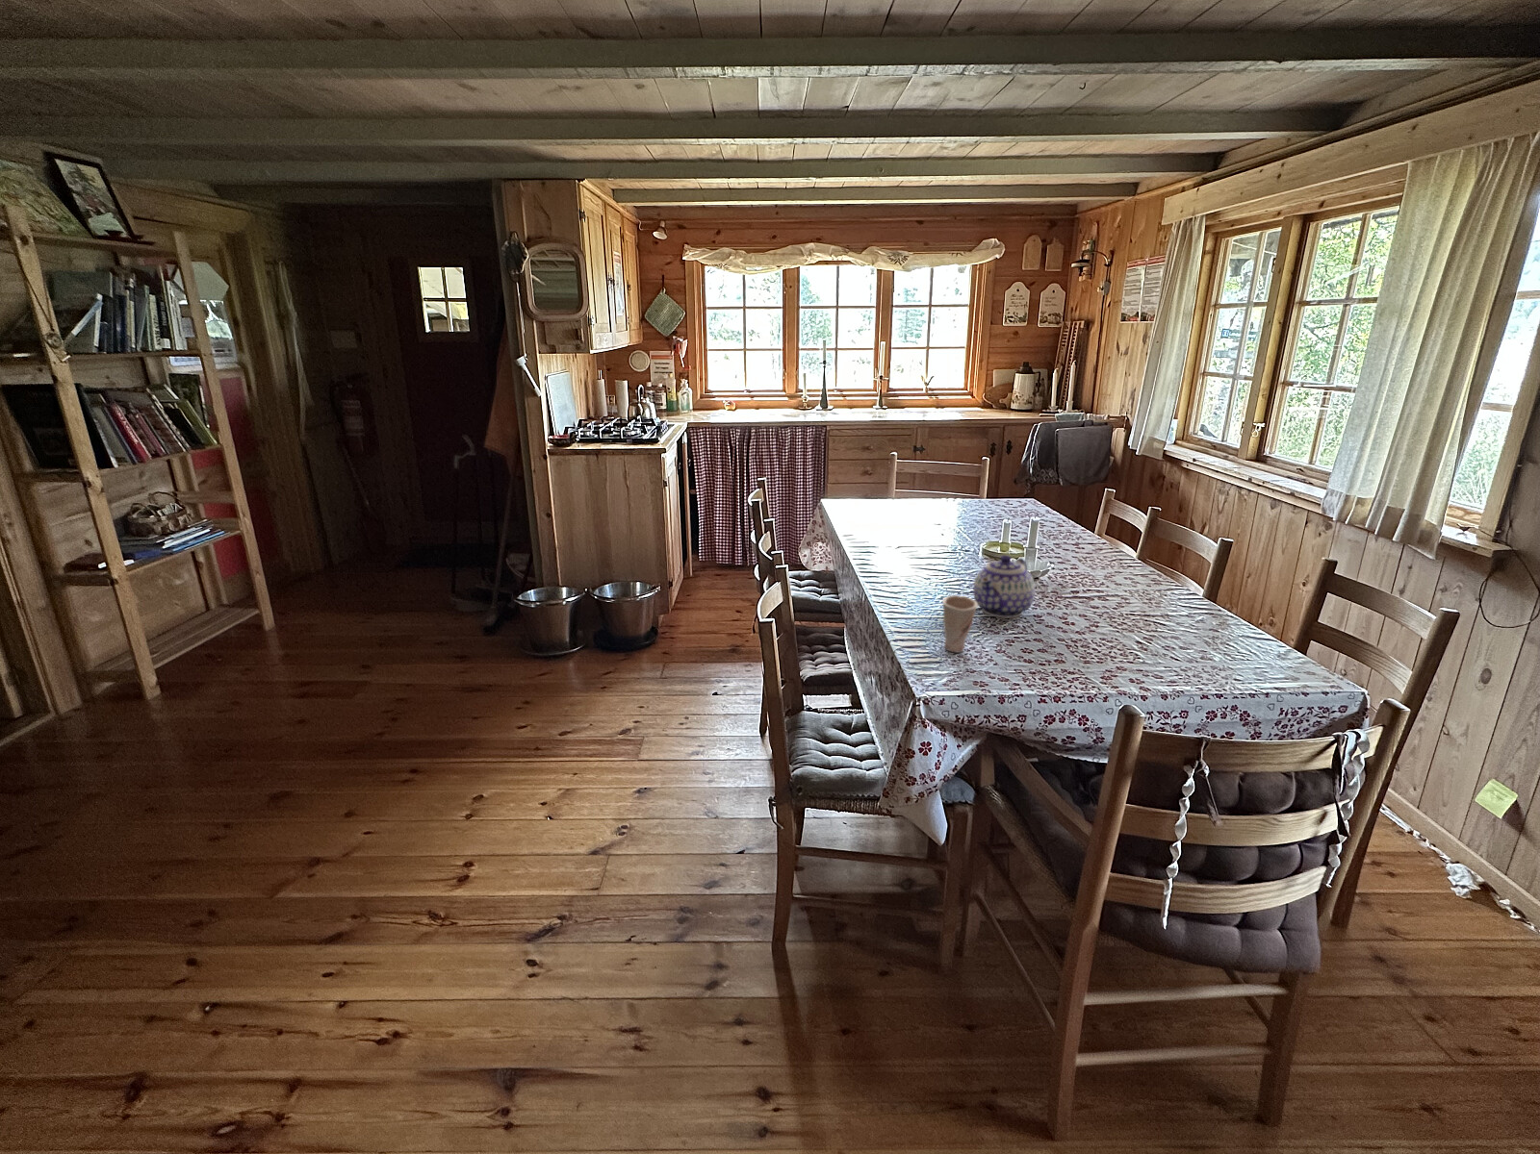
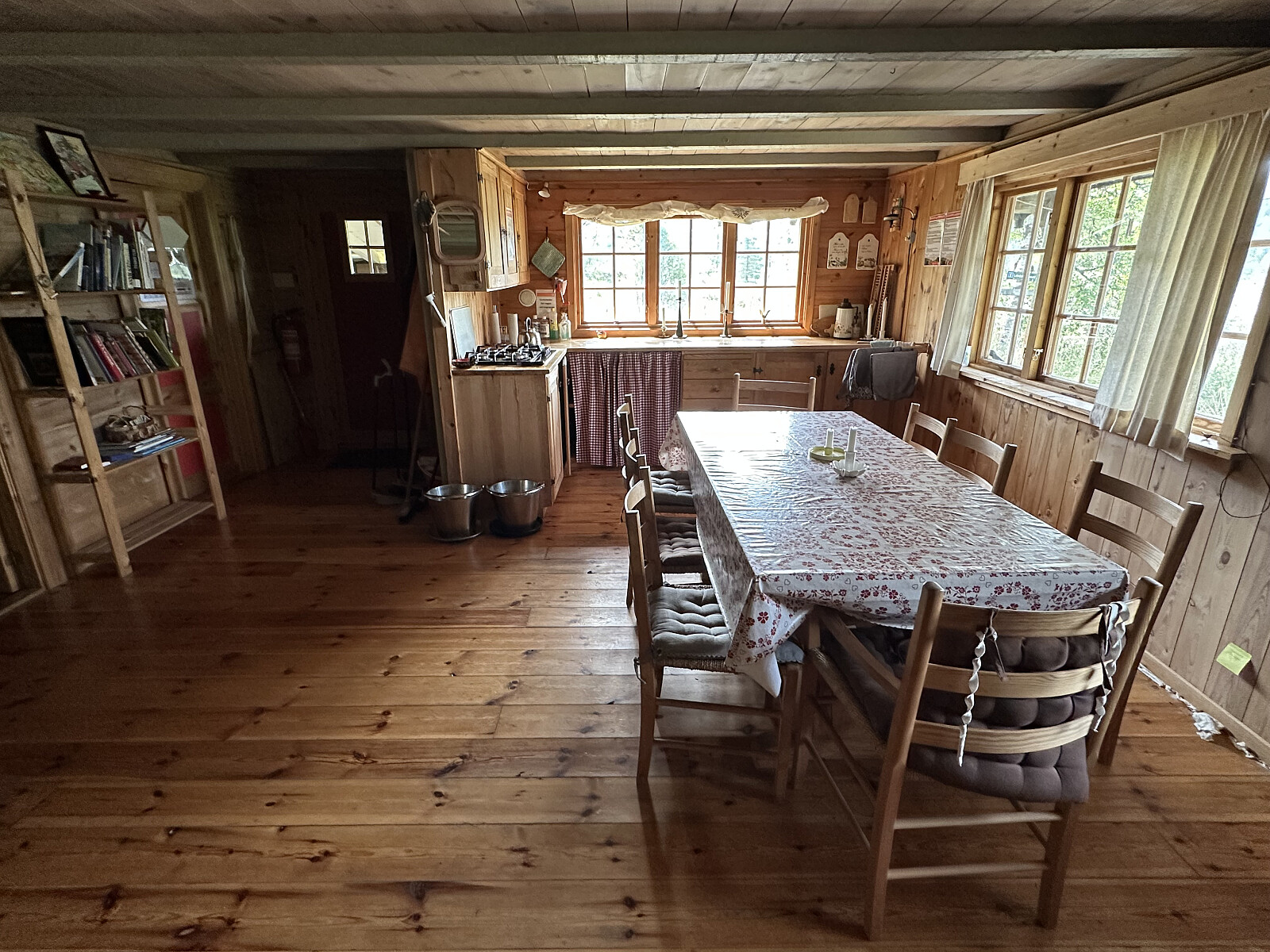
- cup (958, 625)
- teapot (1004, 584)
